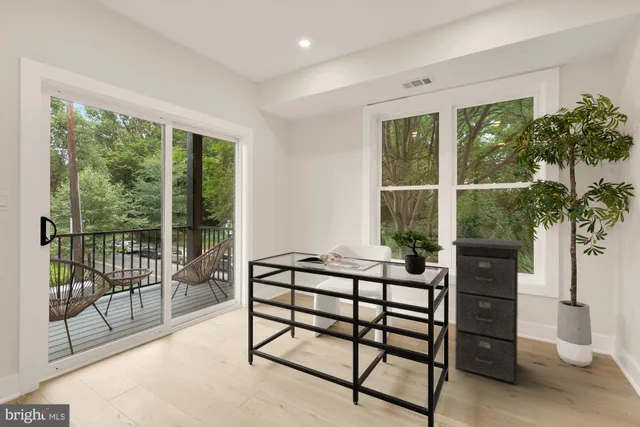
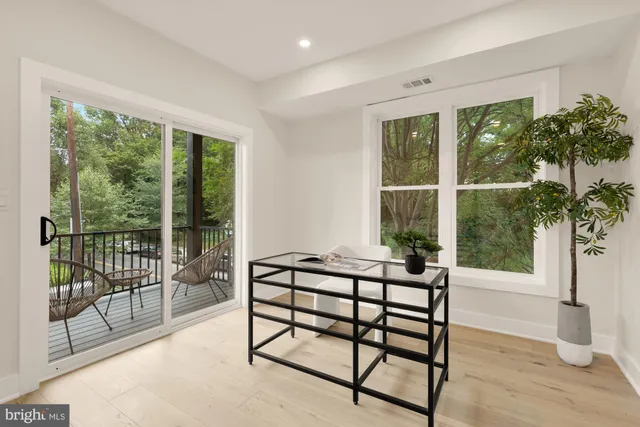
- filing cabinet (486, 304)
